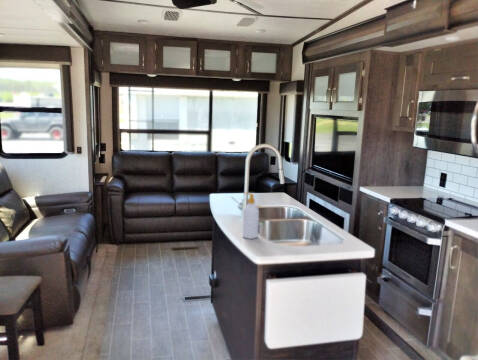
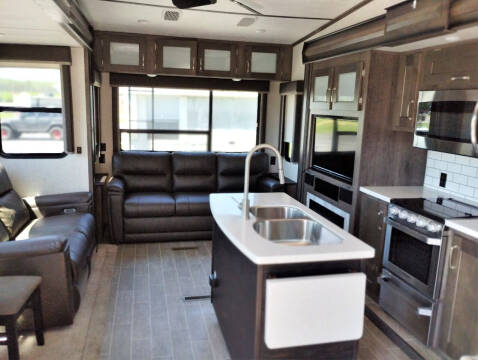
- soap bottle (250, 215)
